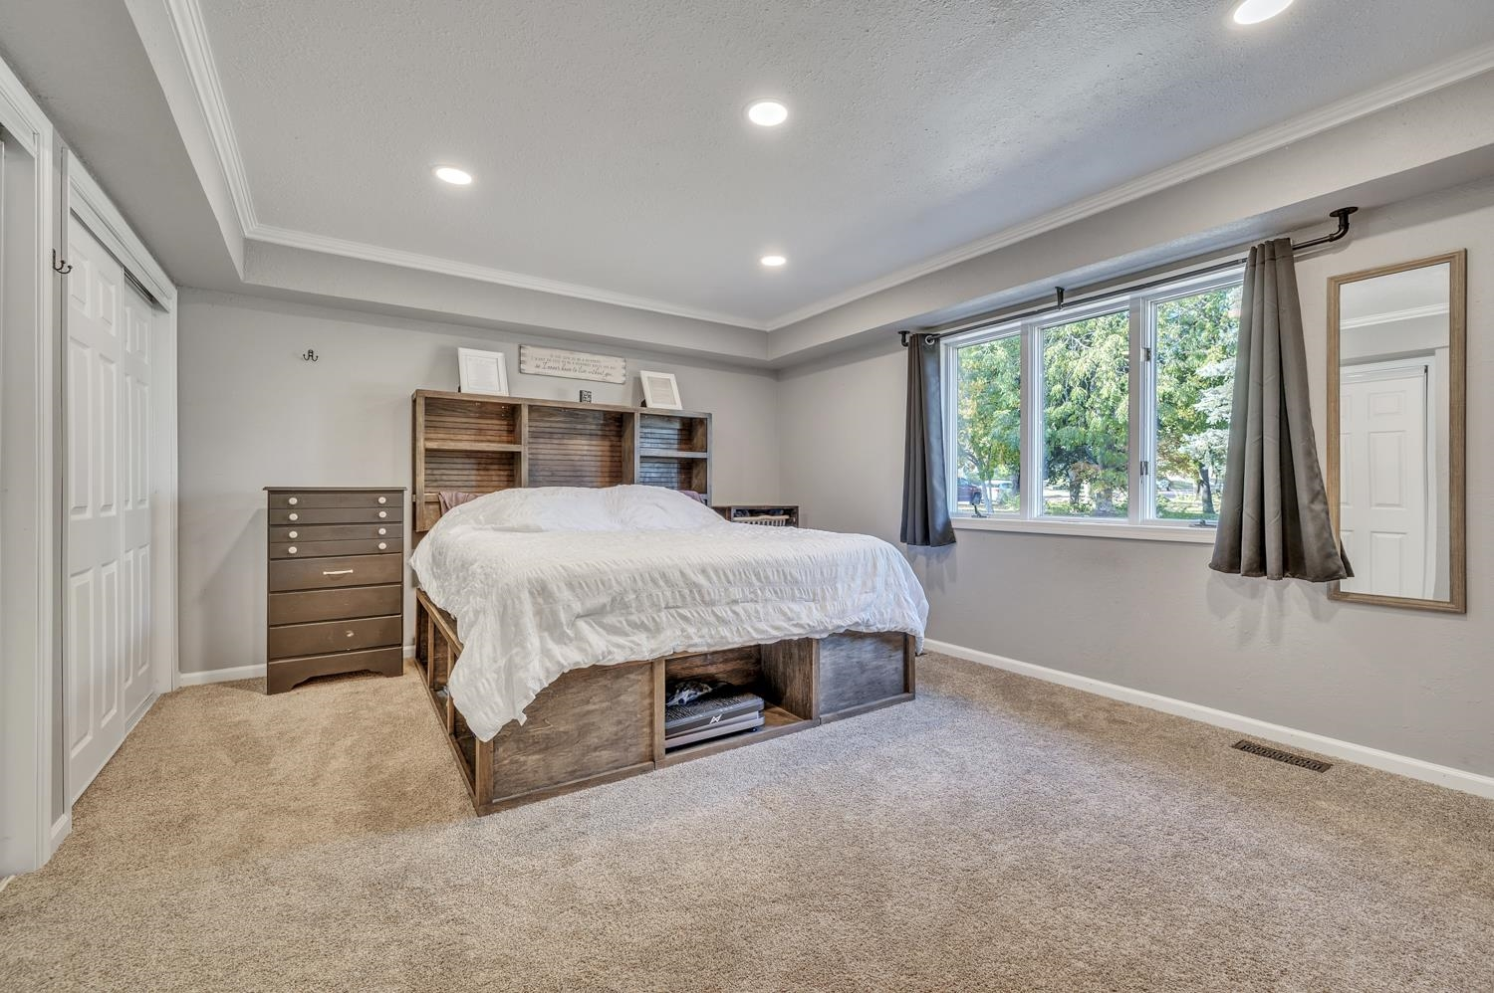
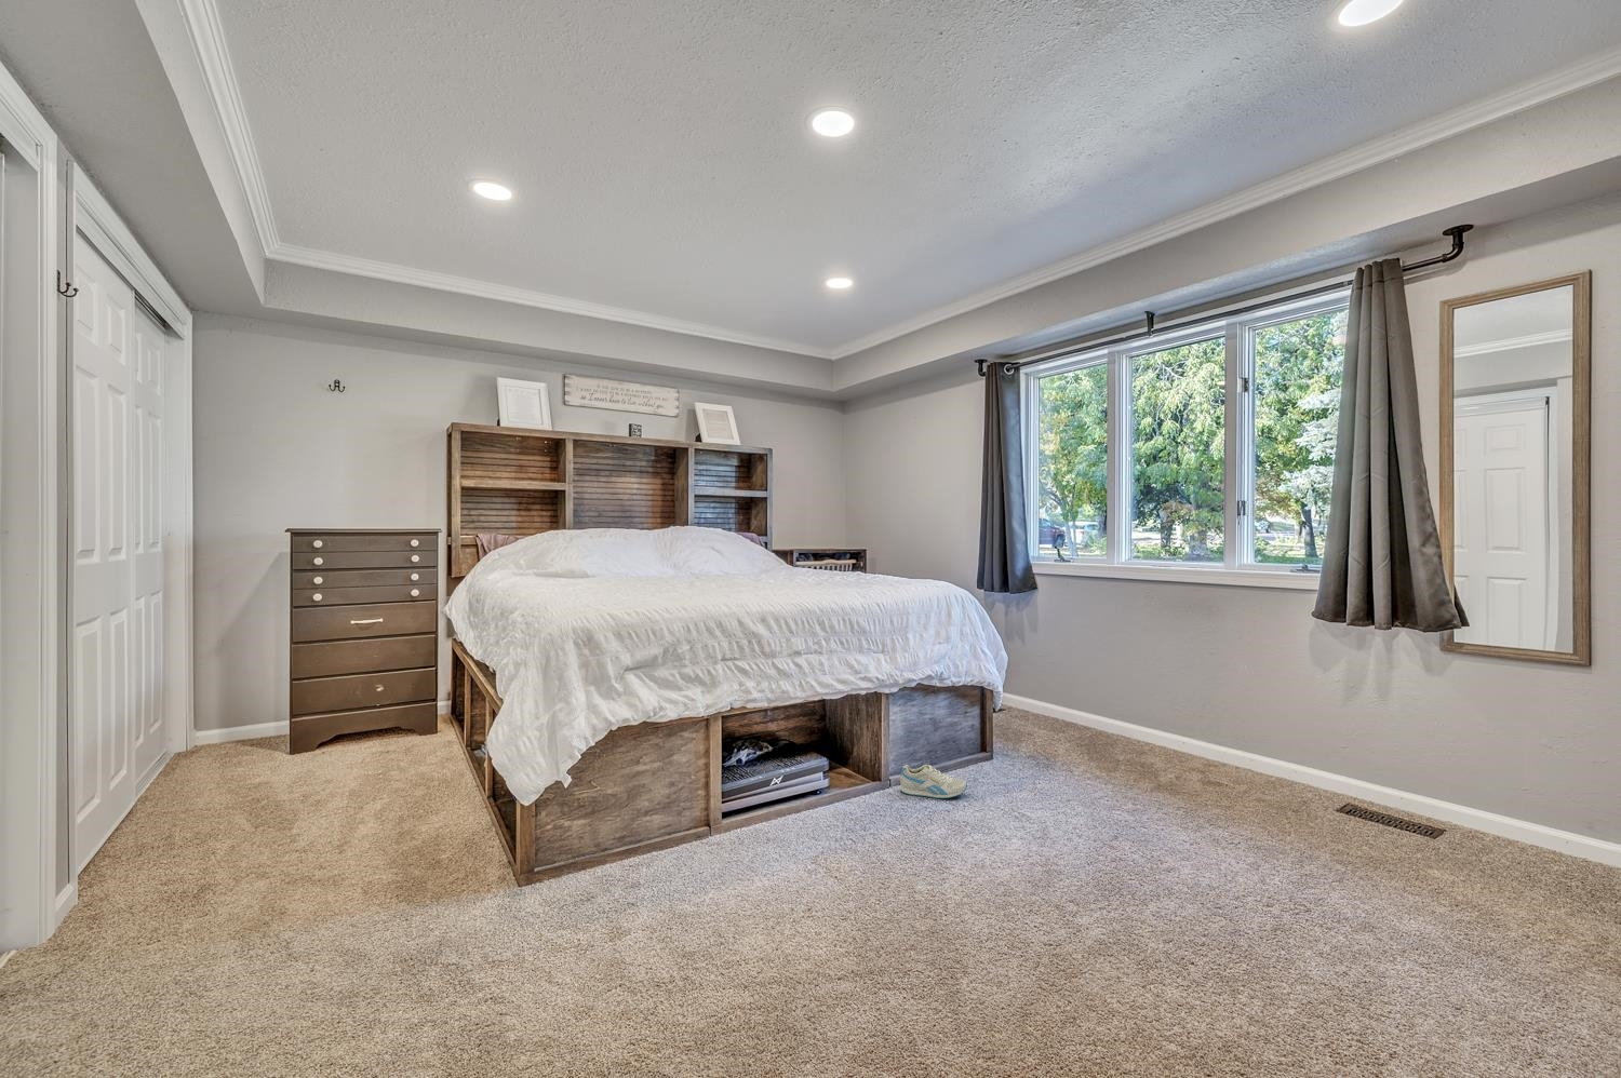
+ sneaker (933, 780)
